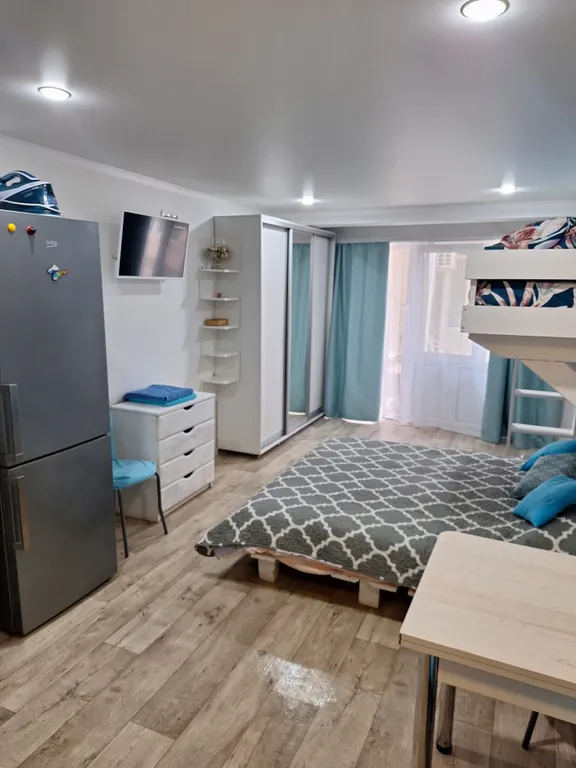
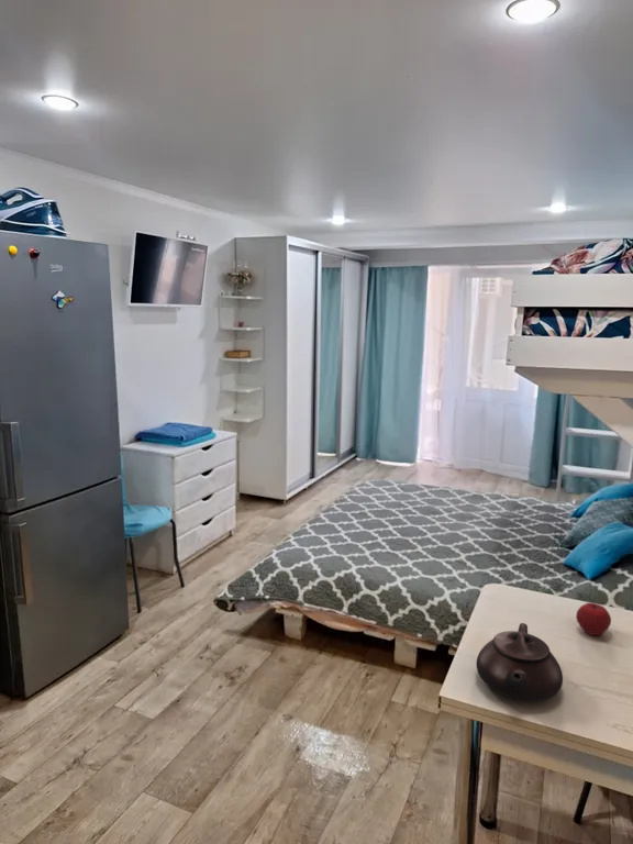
+ apple (593, 618)
+ teapot (521, 658)
